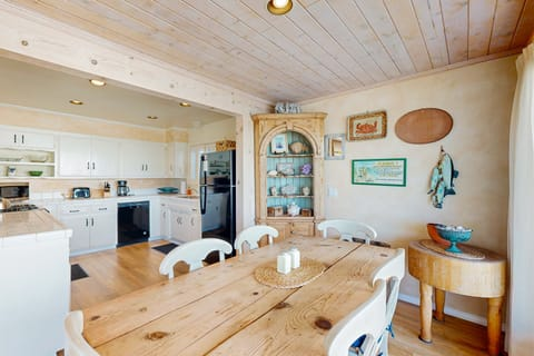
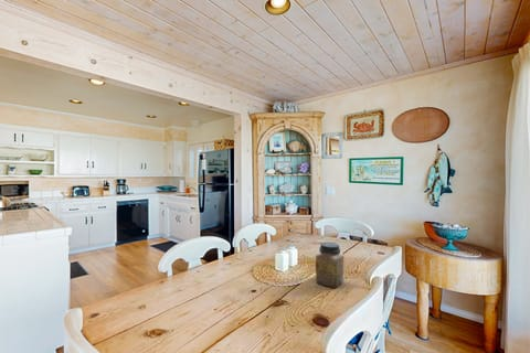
+ jar (329, 263)
